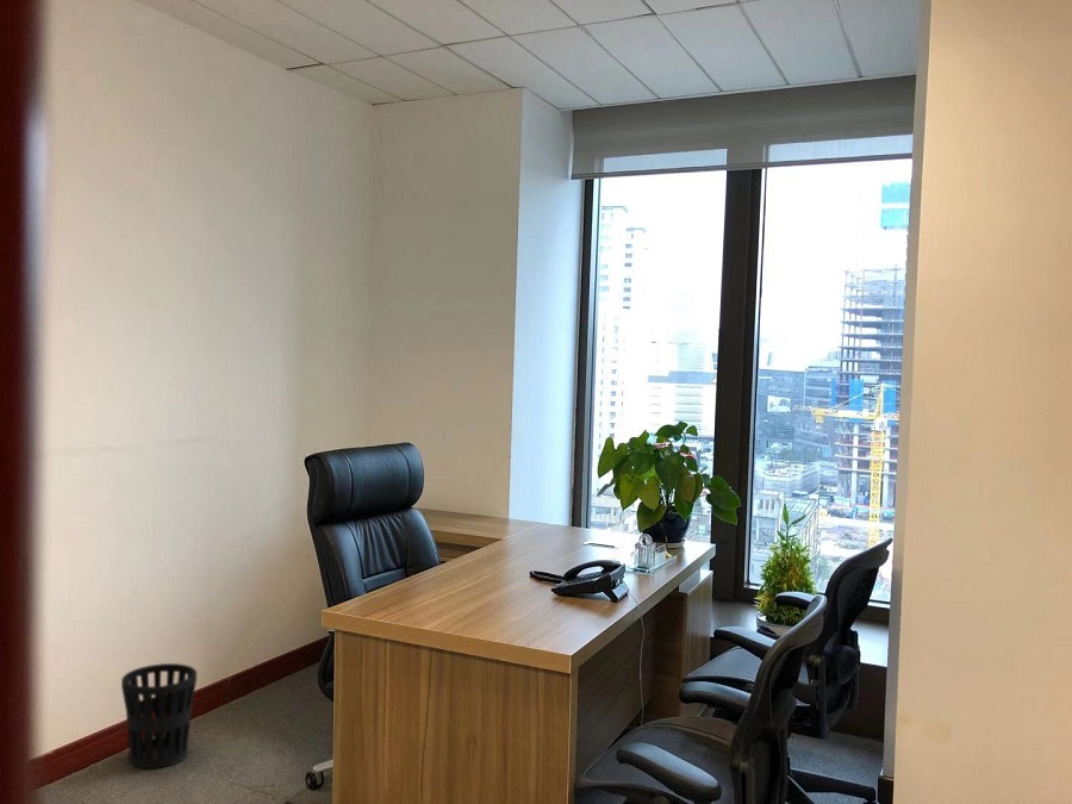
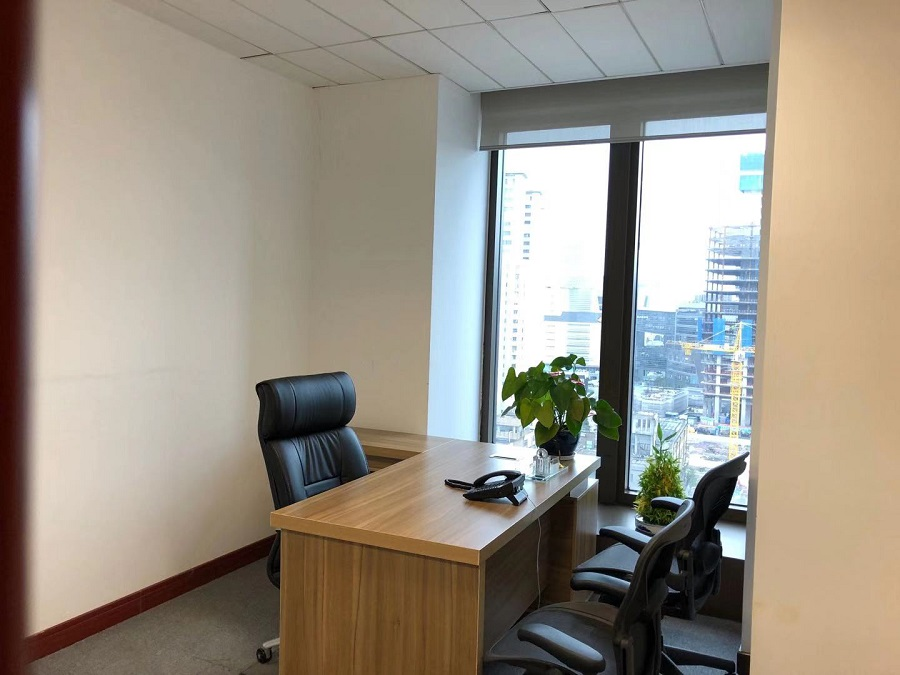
- wastebasket (158, 715)
